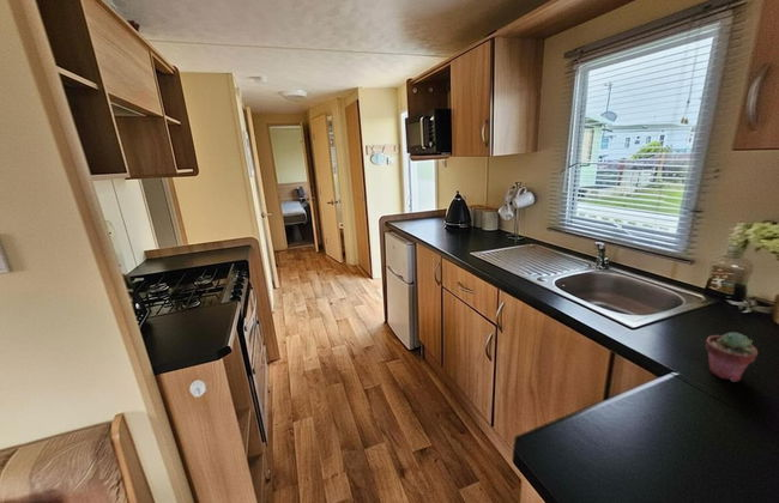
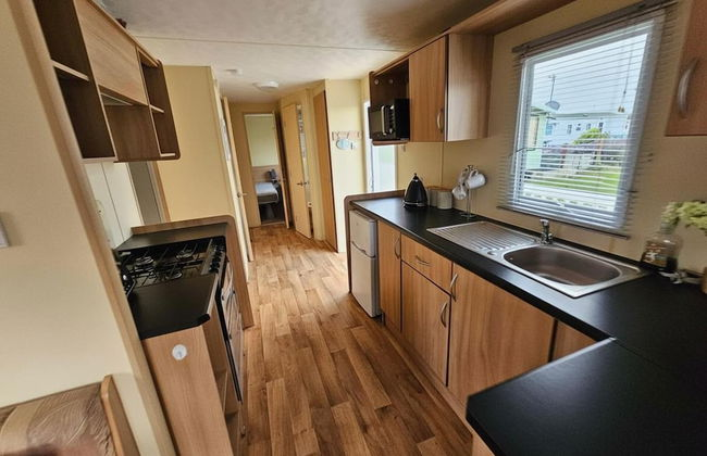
- potted succulent (729, 353)
